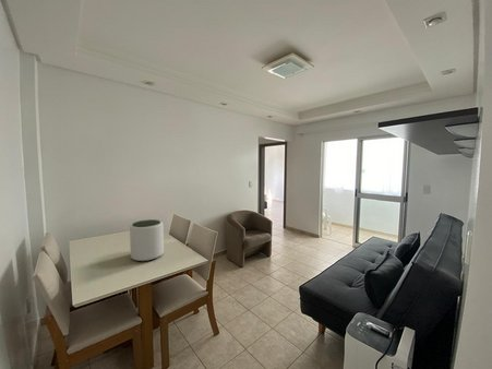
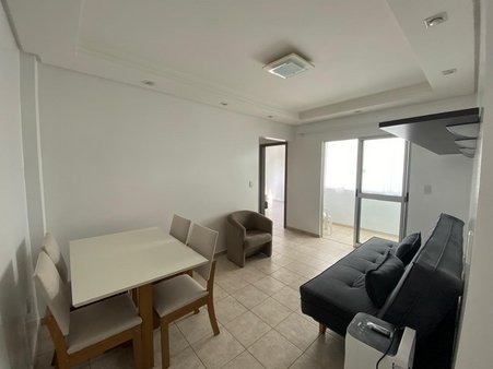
- plant pot (147, 239)
